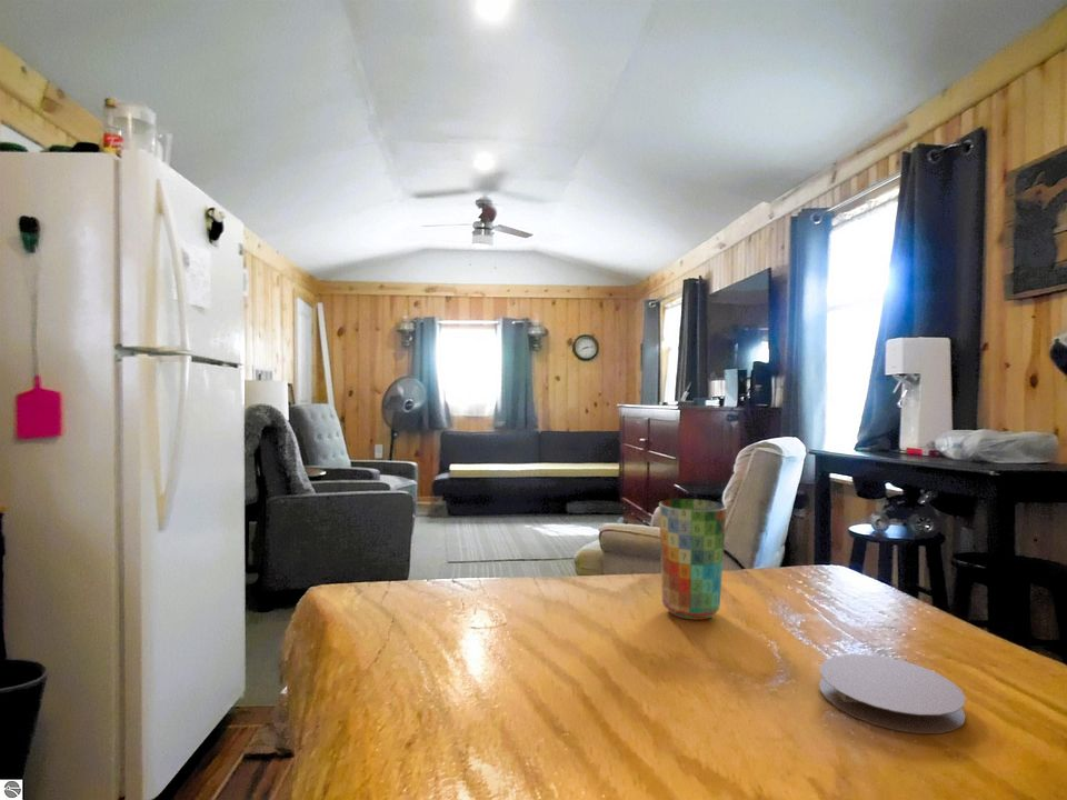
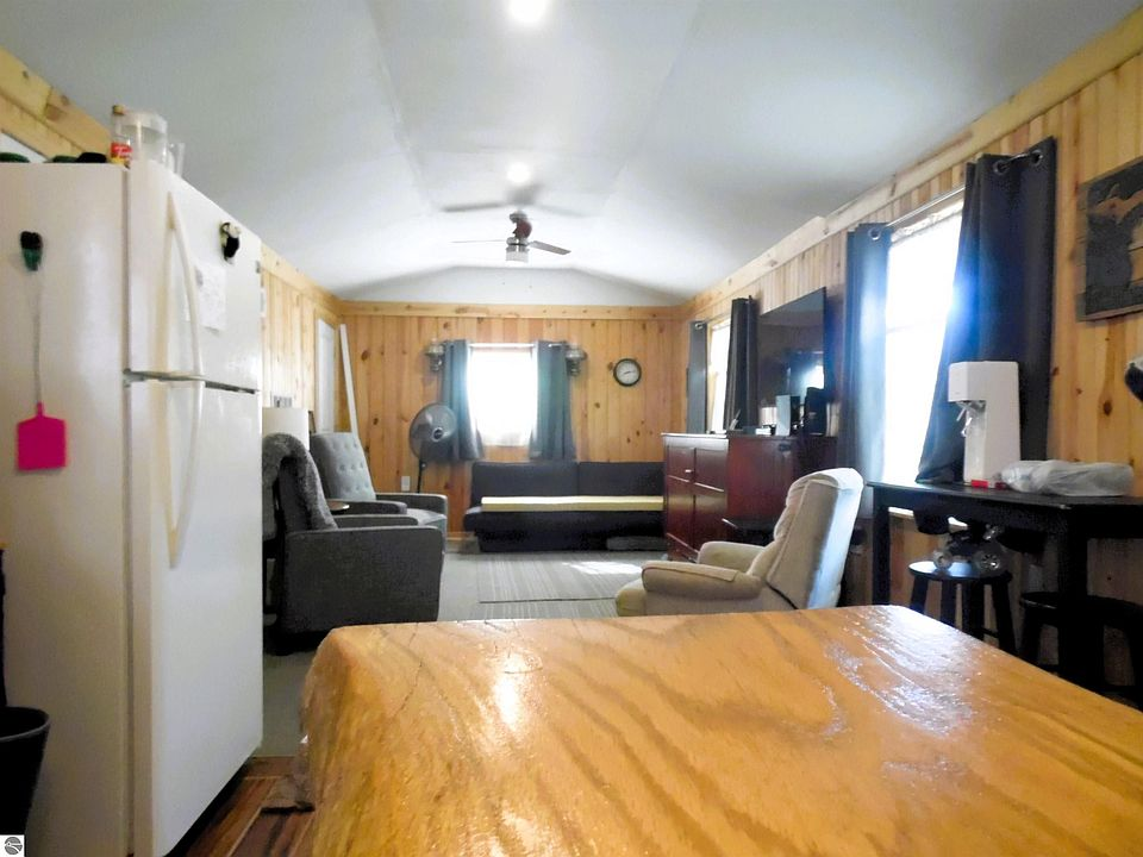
- cup (691, 558)
- coaster (888, 690)
